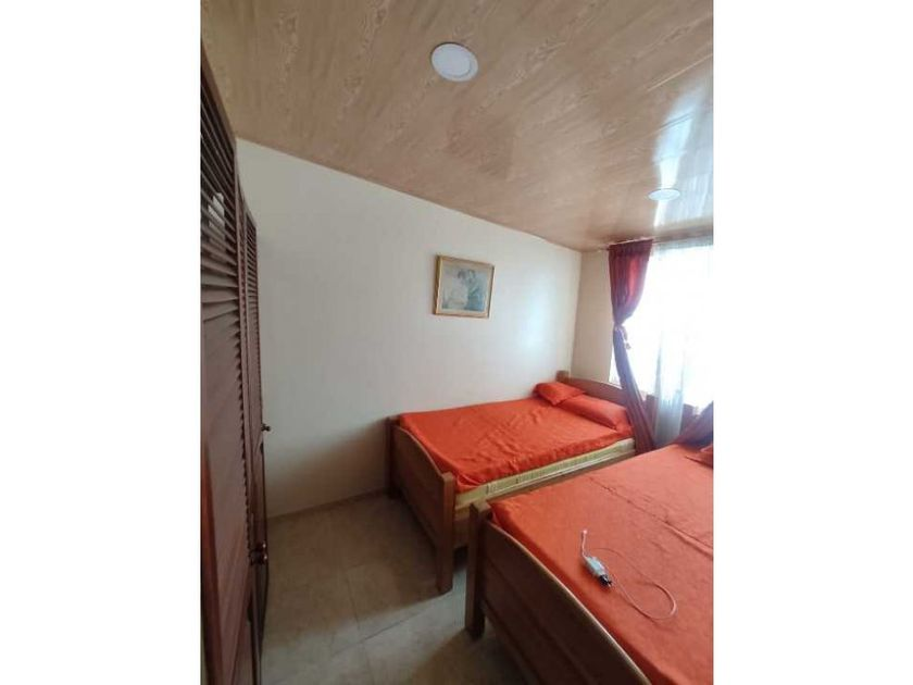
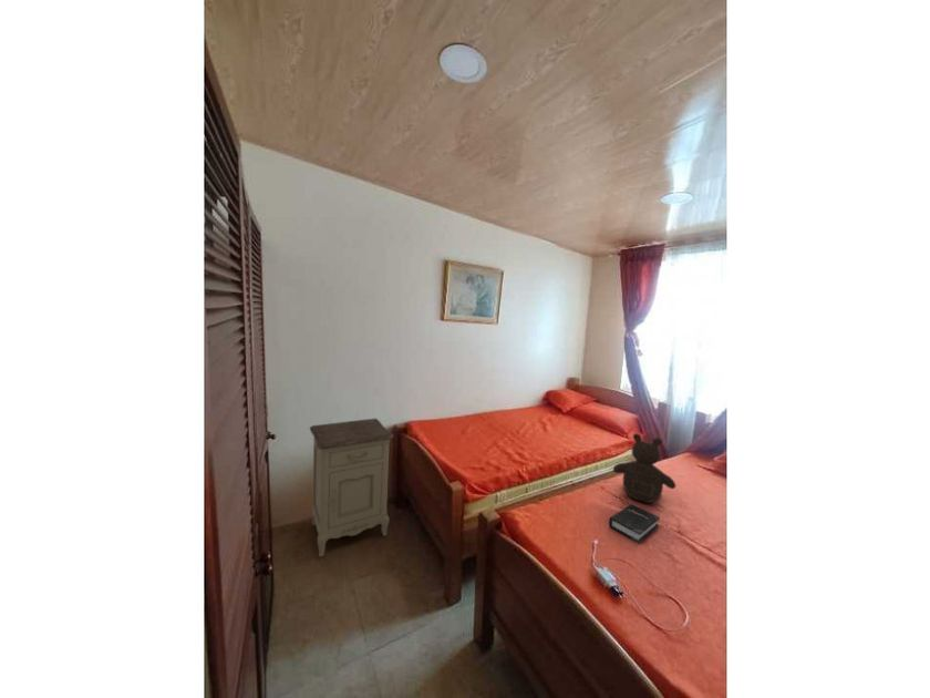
+ nightstand (351, 482)
+ hardback book (633, 521)
+ teddy bear (644, 464)
